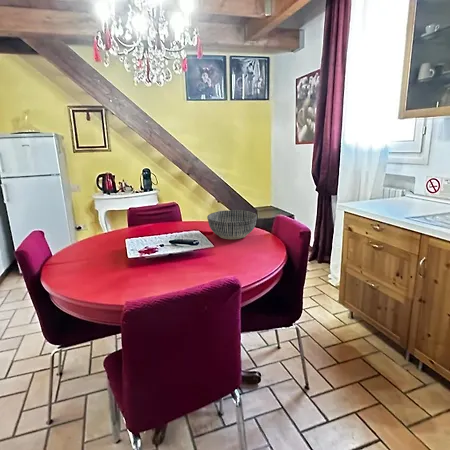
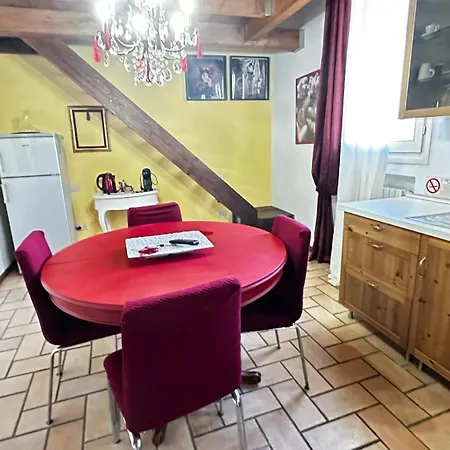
- bowl (232, 225)
